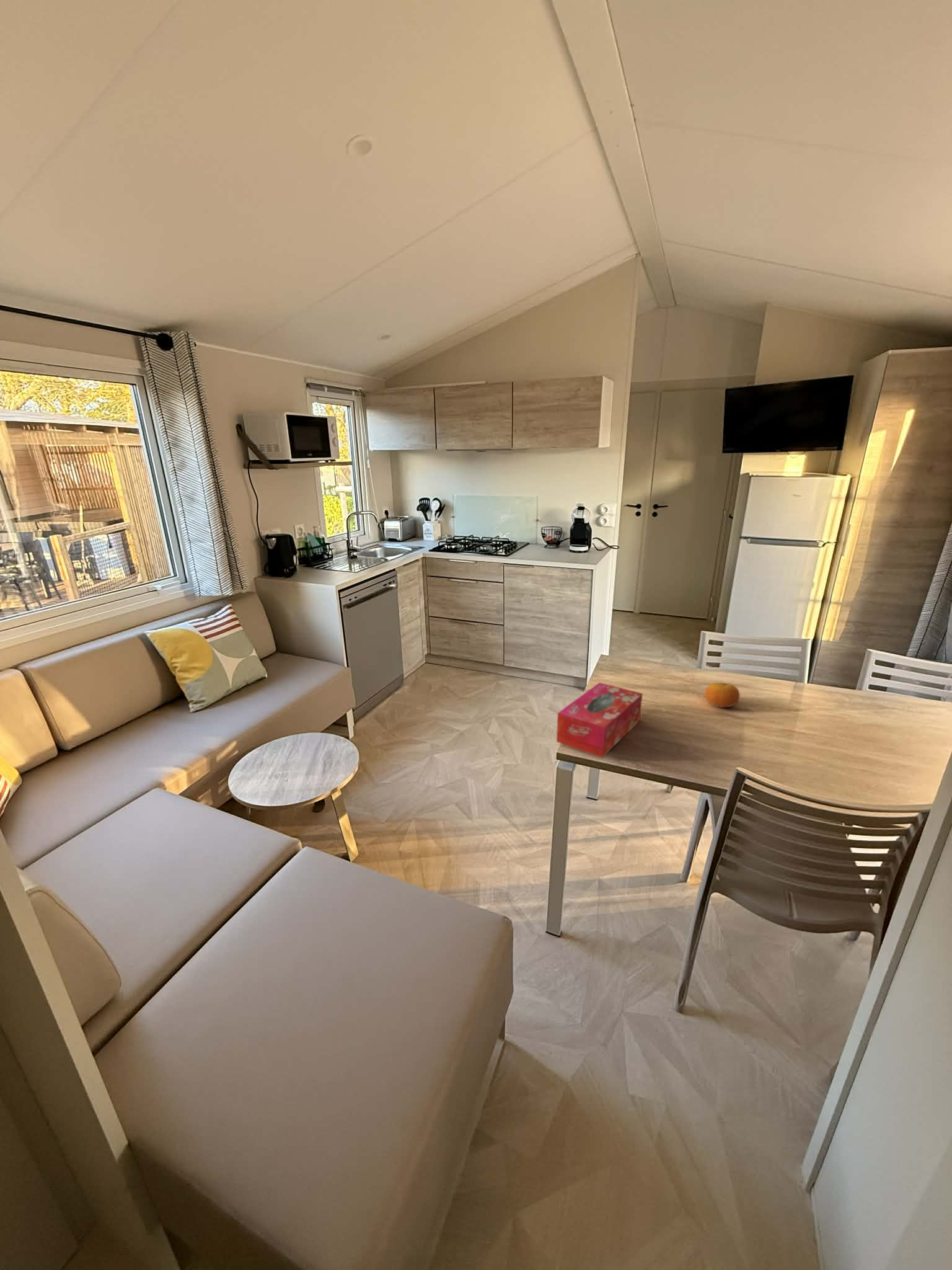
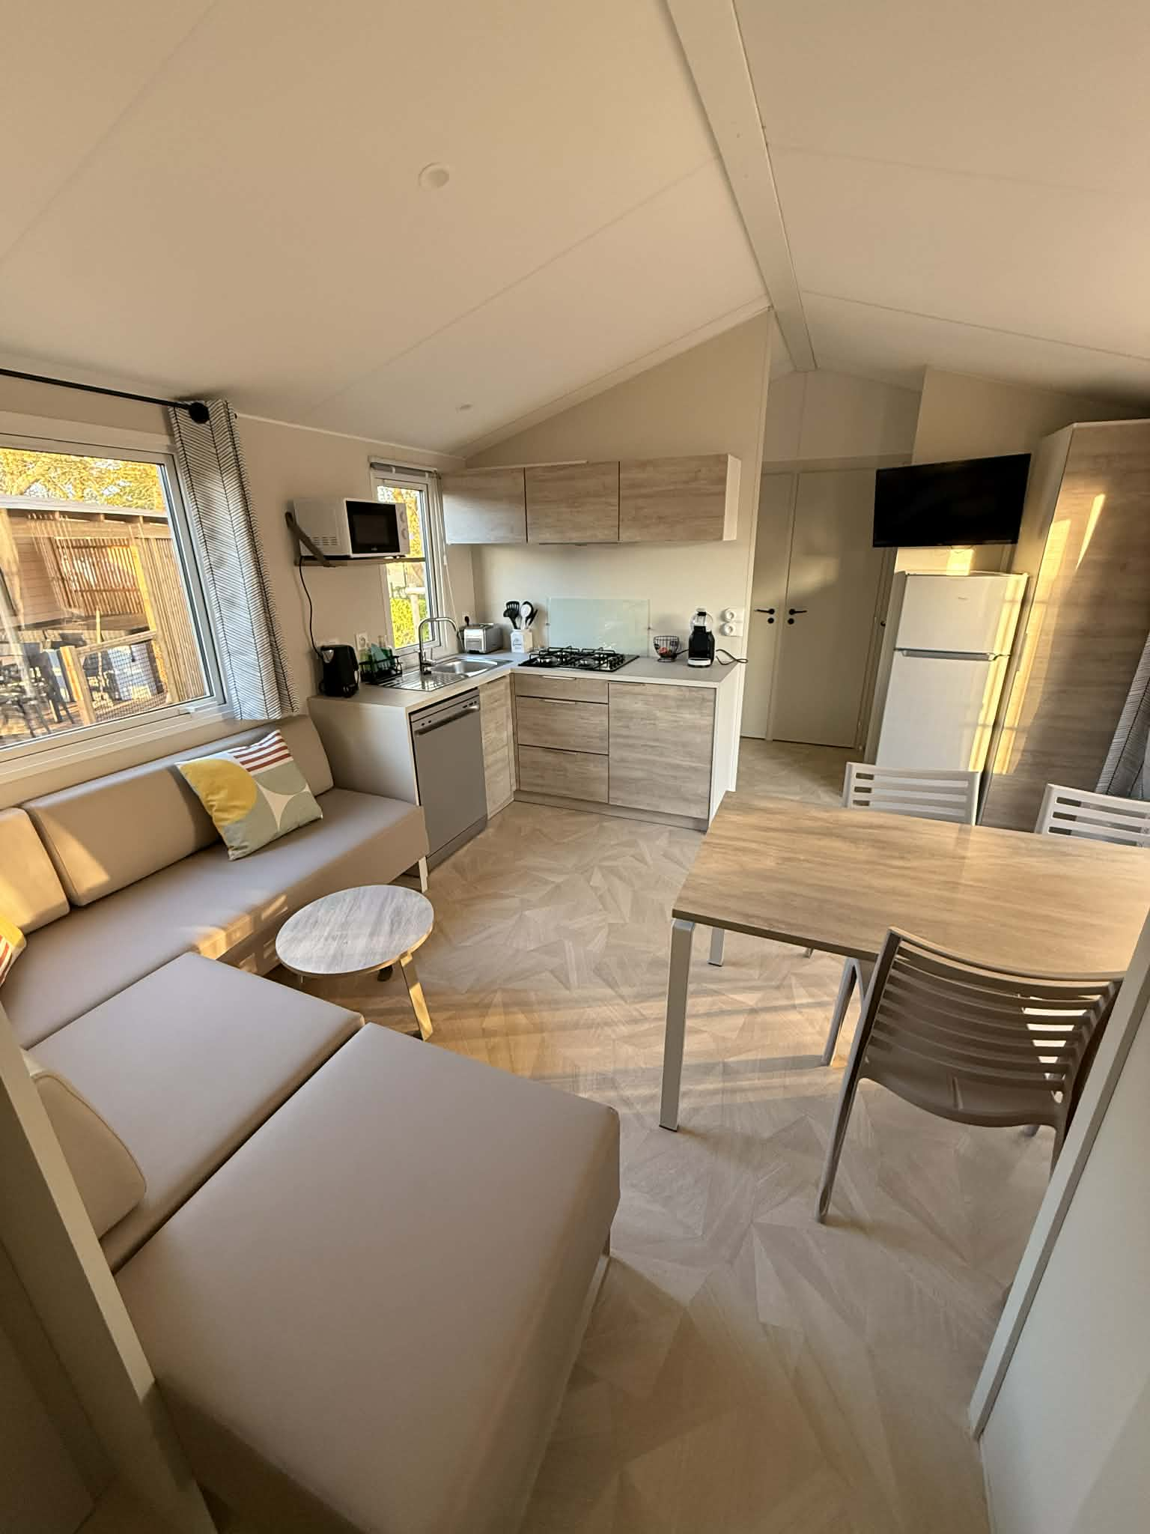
- tissue box (601, 717)
- fruit (722, 694)
